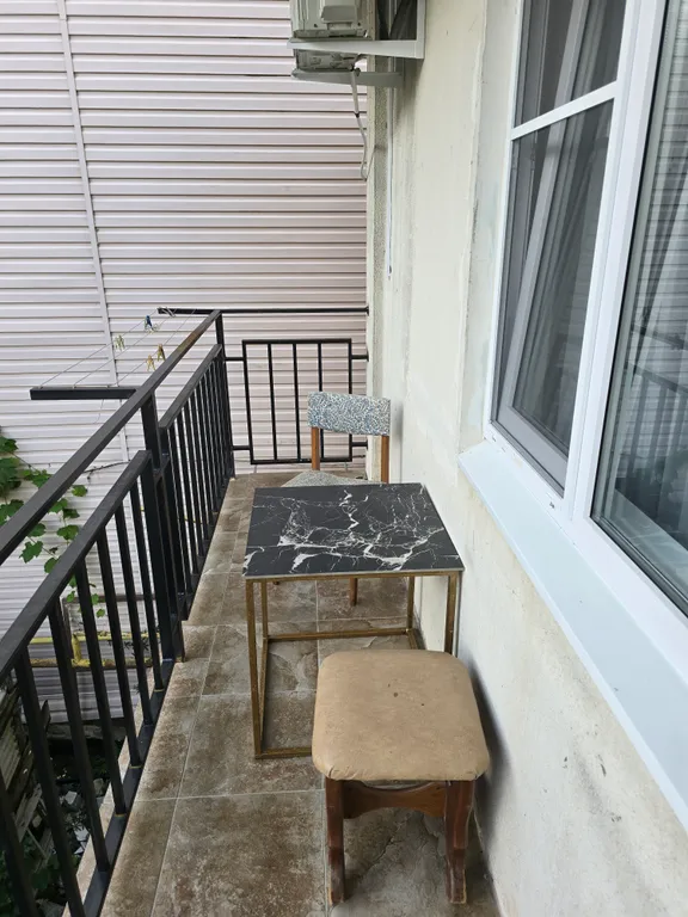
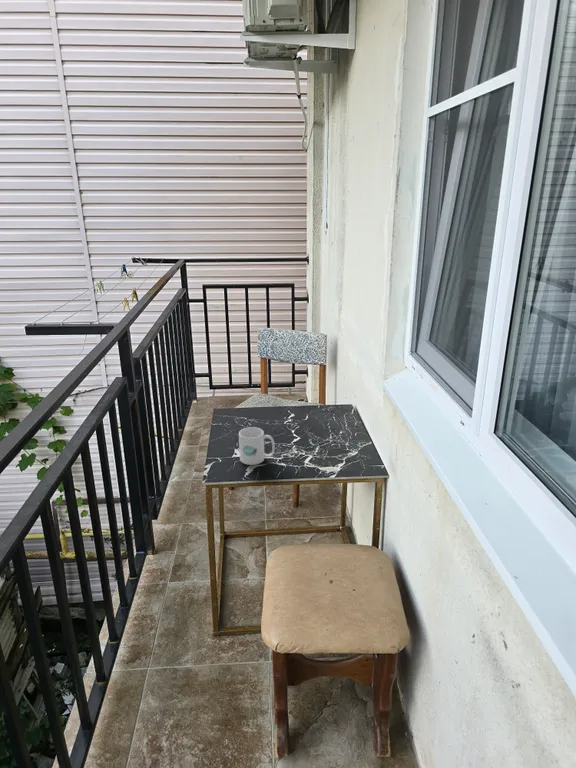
+ mug (257, 445)
